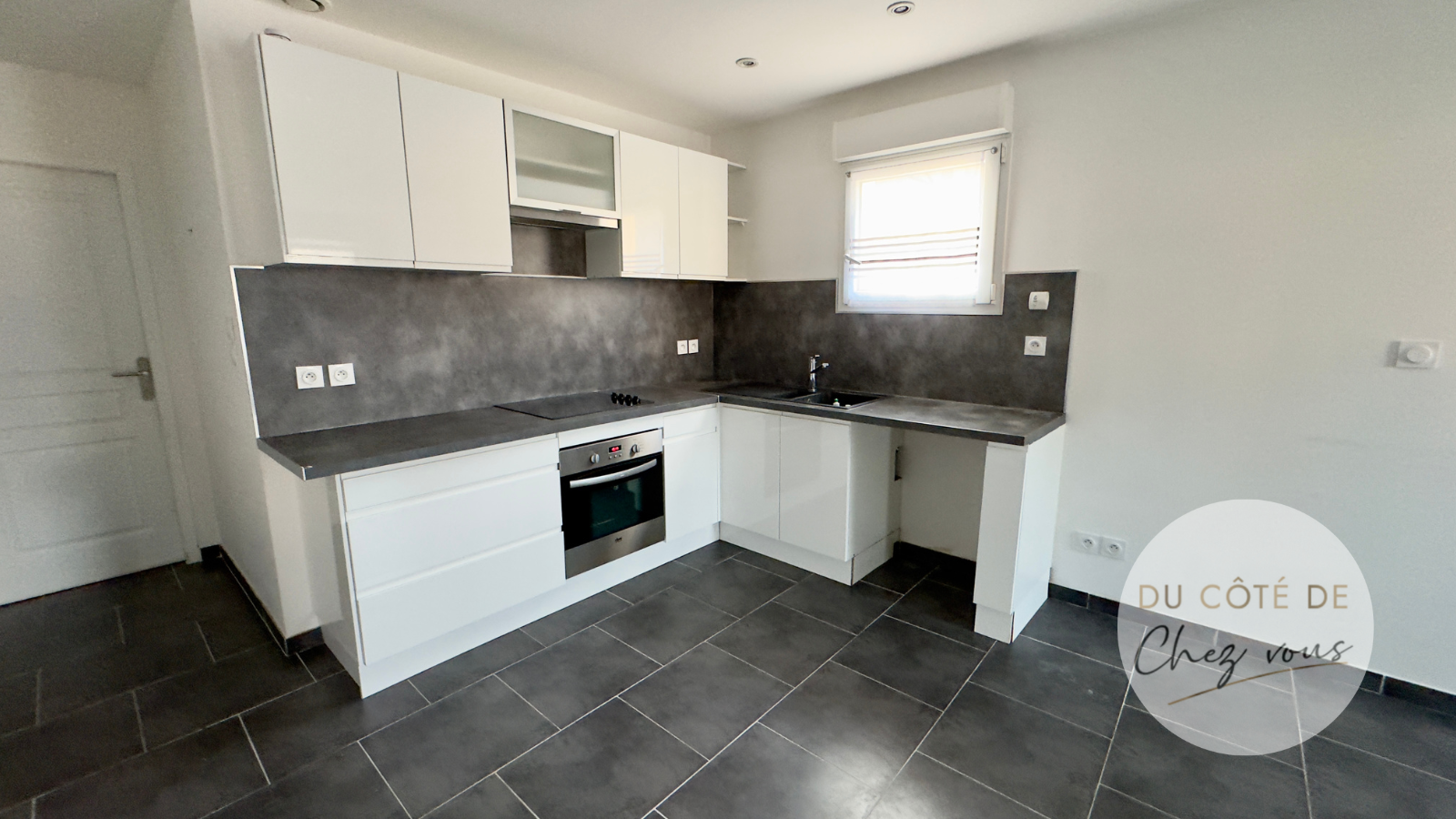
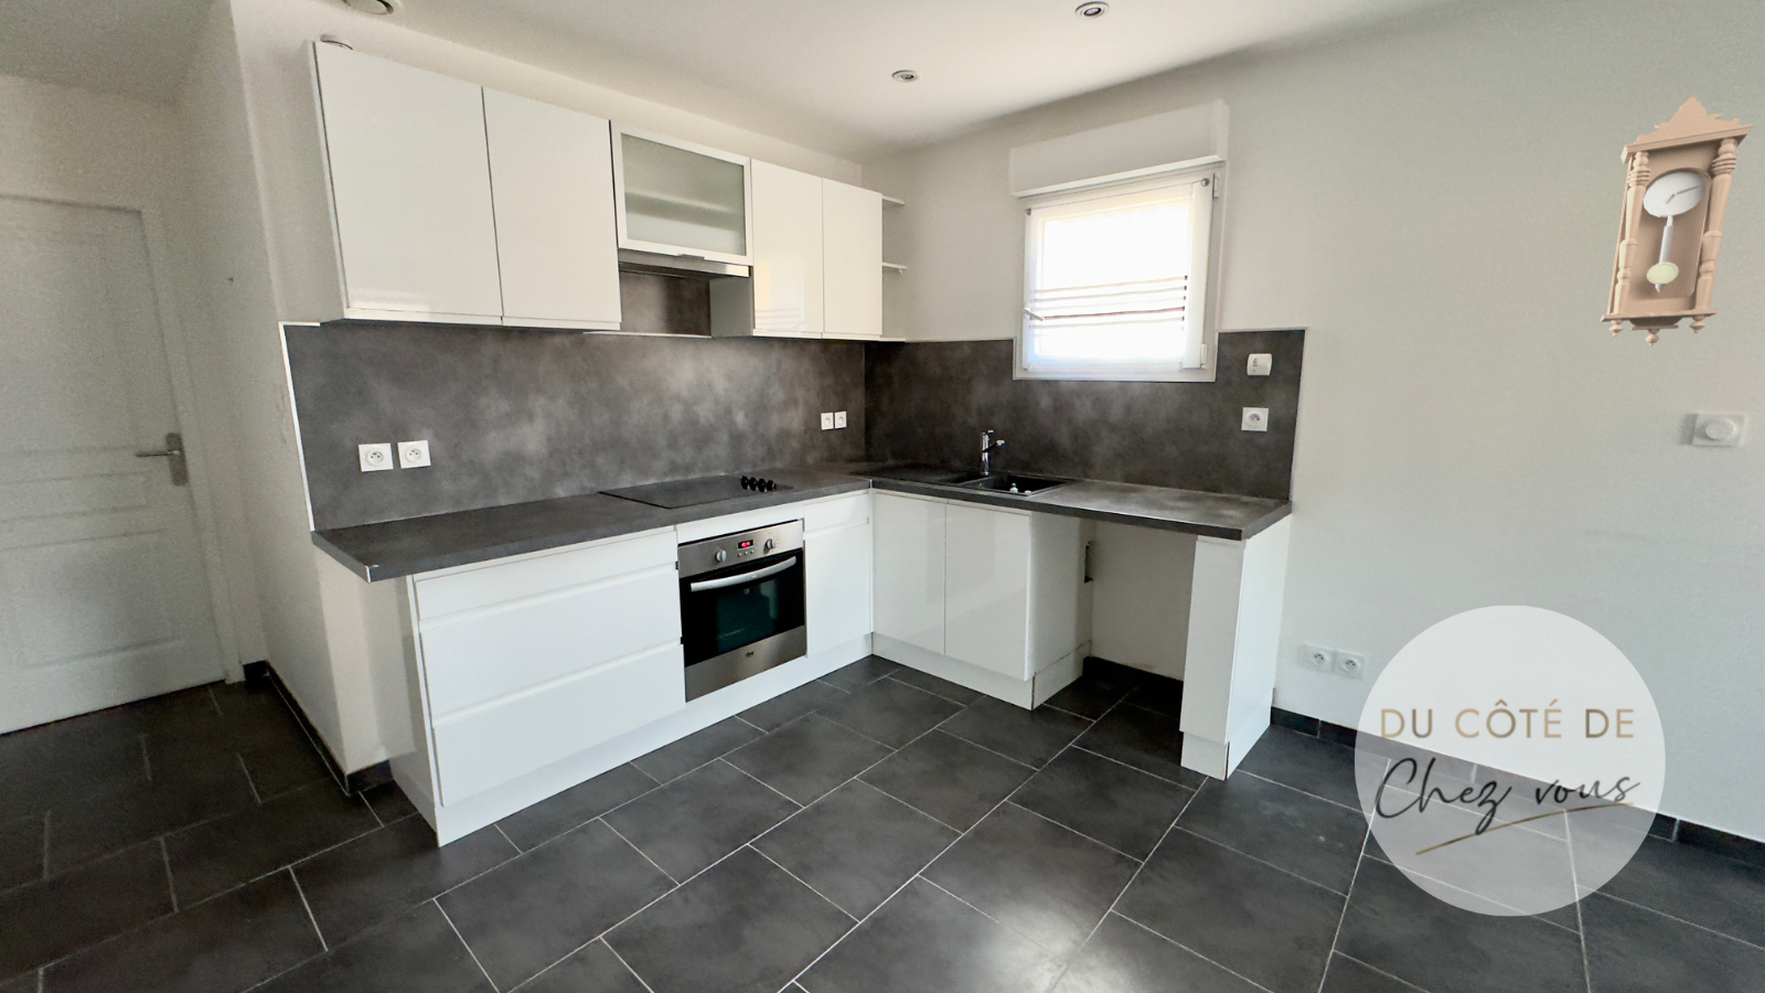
+ pendulum clock (1669, 227)
